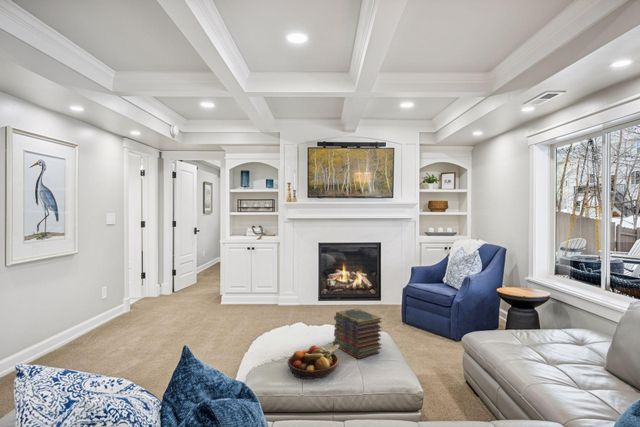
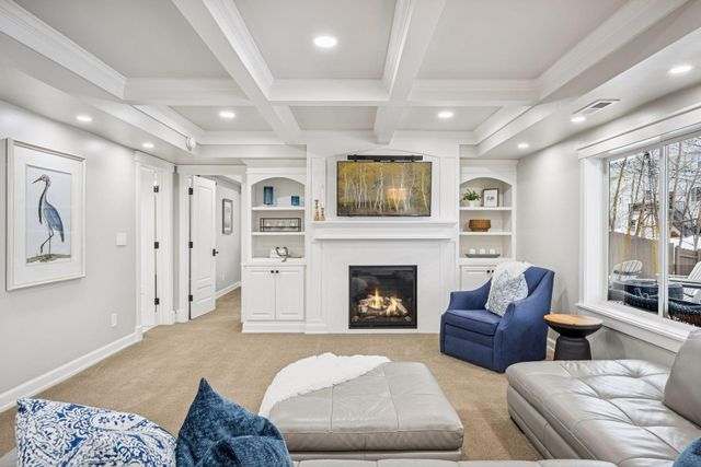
- book stack (357, 331)
- fruit bowl (313, 357)
